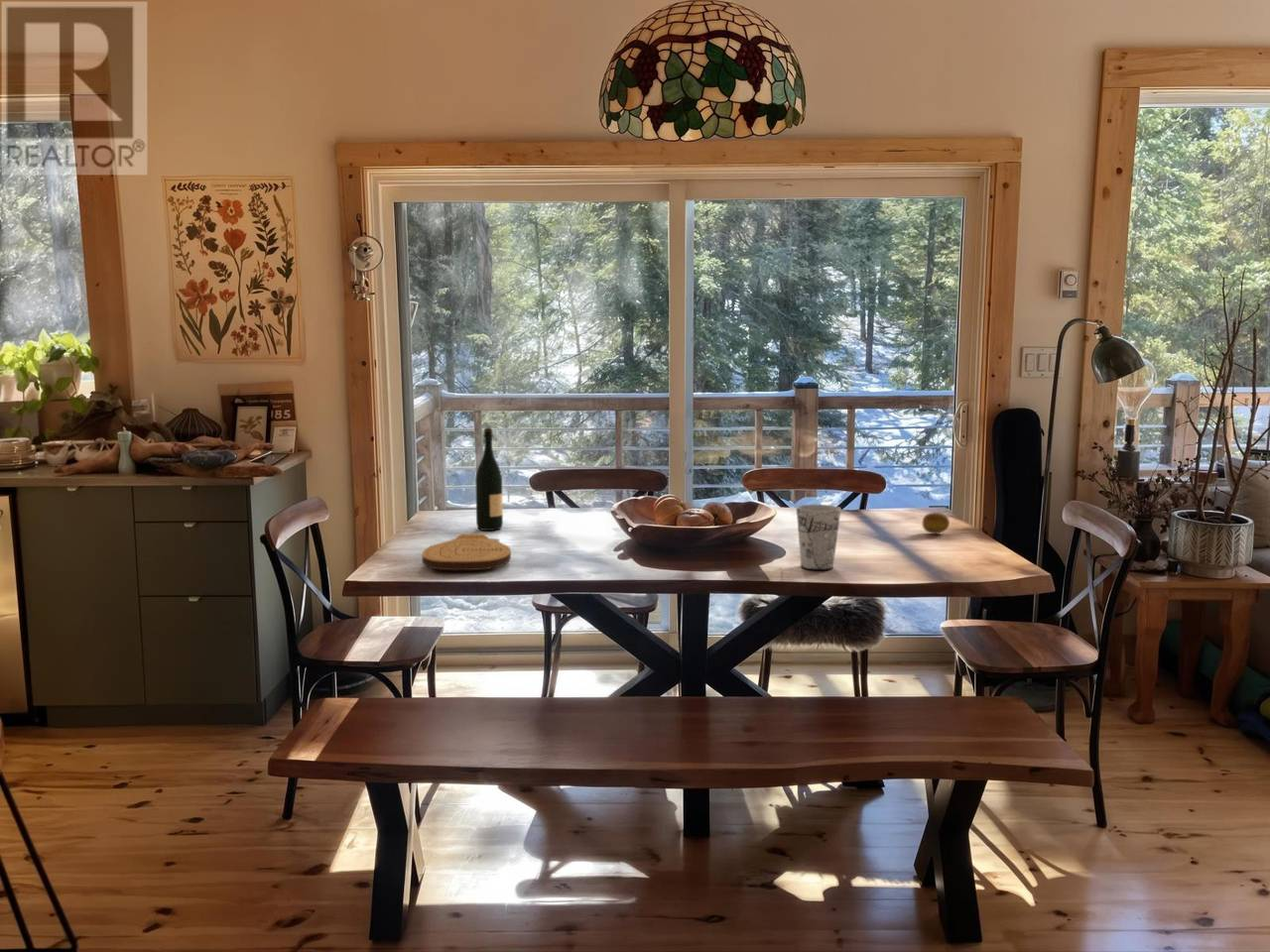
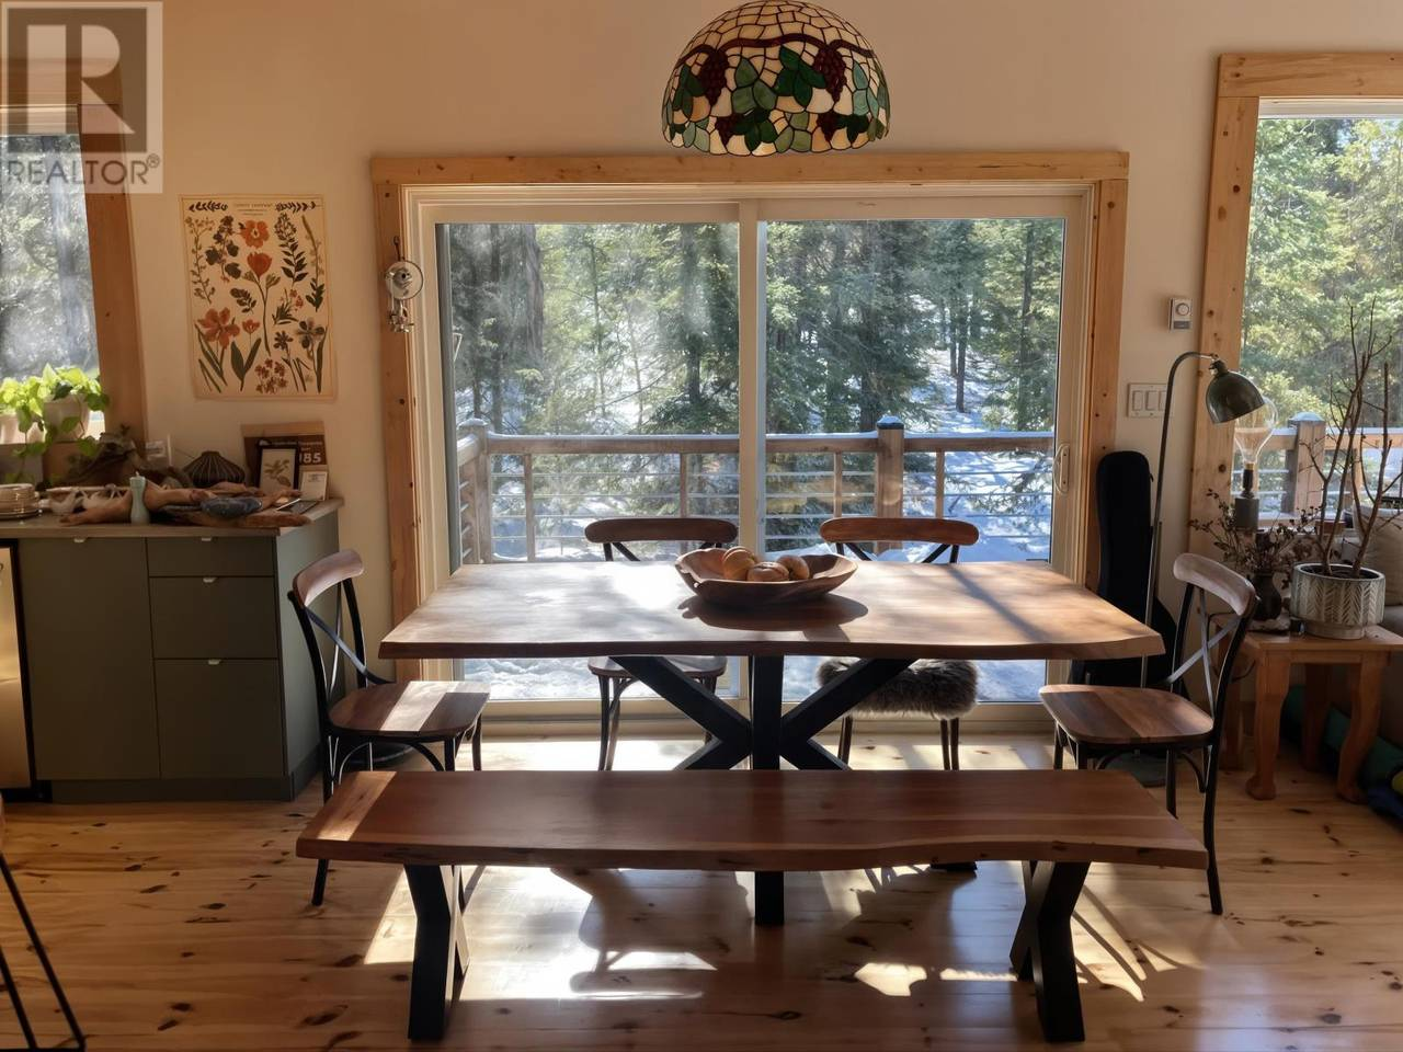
- cup (818, 536)
- fruit (935, 523)
- wine bottle (488, 478)
- key chain (470, 546)
